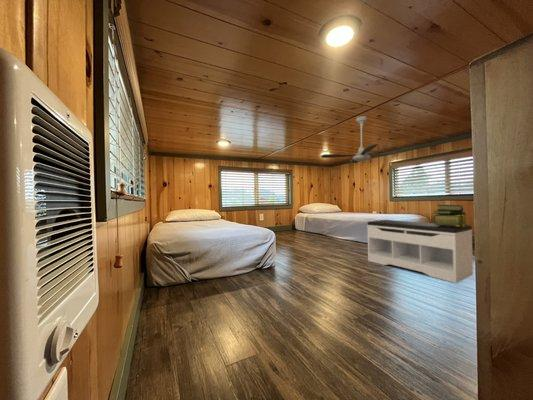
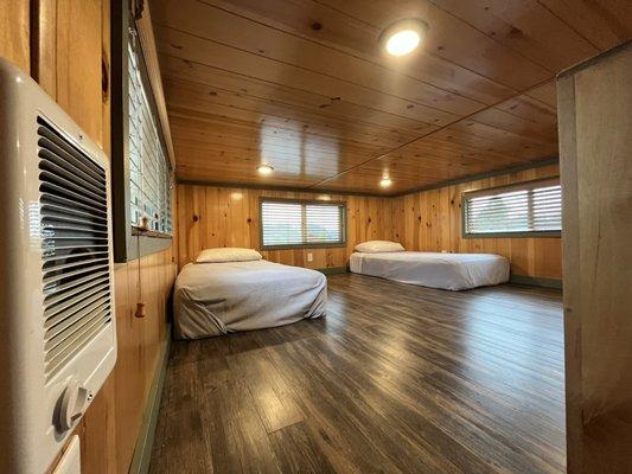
- ceiling fan (361, 138)
- stack of books (449, 214)
- bench (413, 245)
